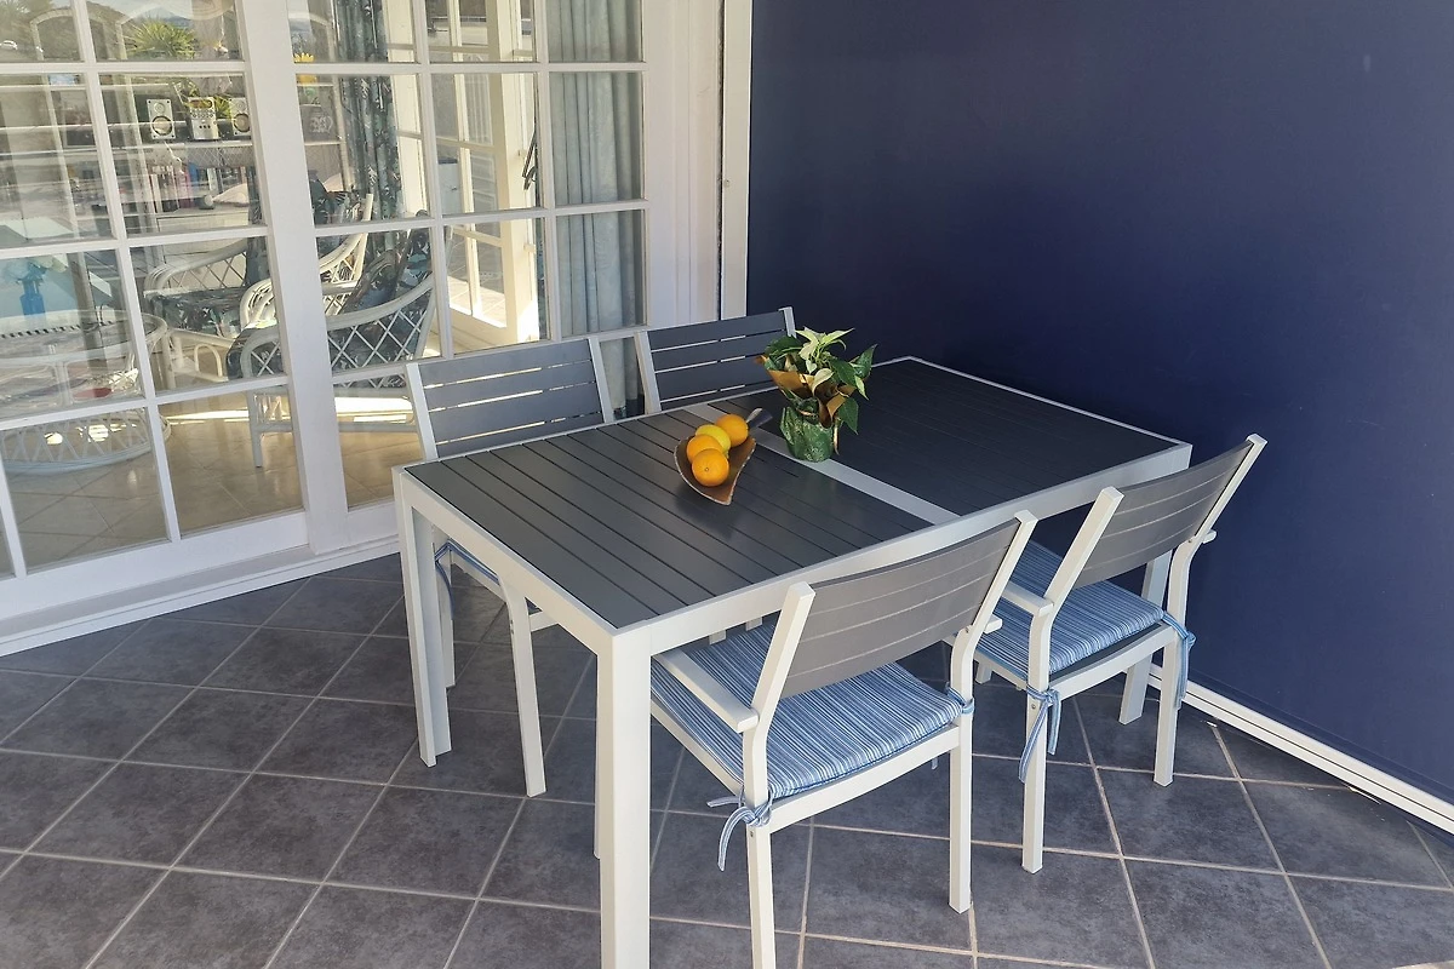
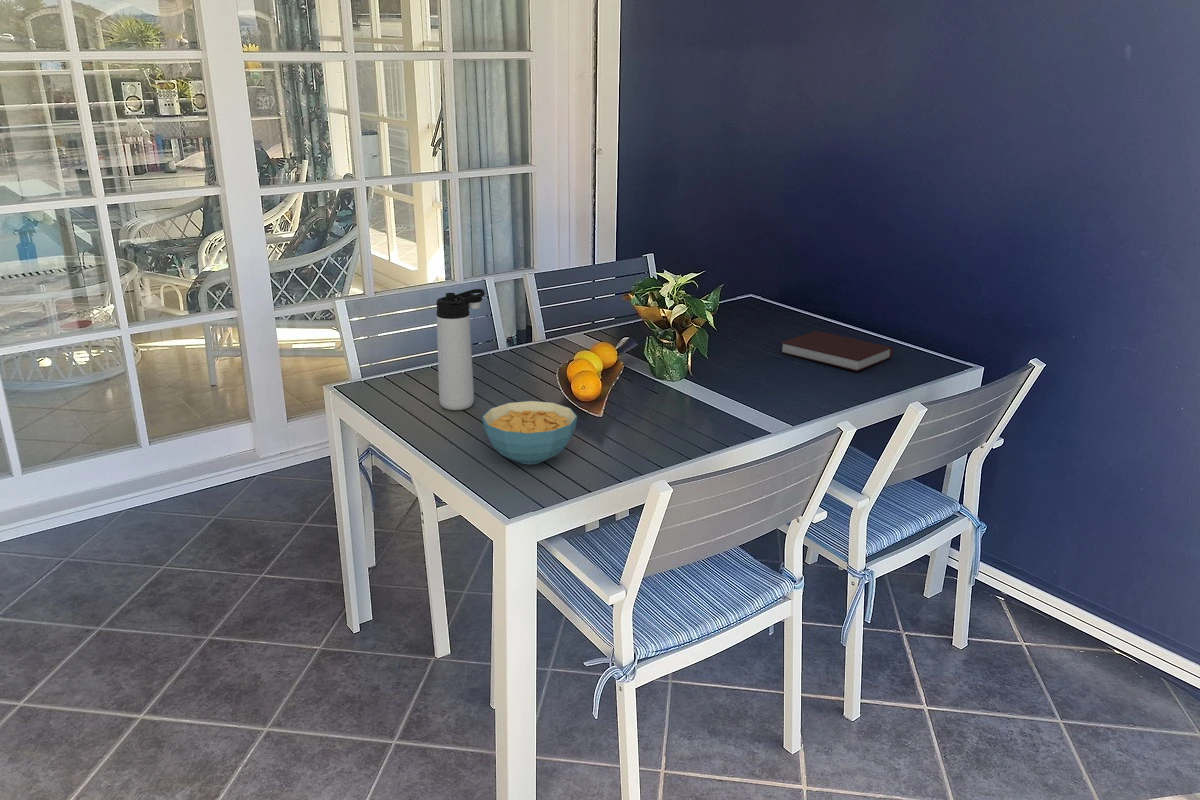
+ thermos bottle (462, 349)
+ cereal bowl (530, 437)
+ notebook (836, 349)
